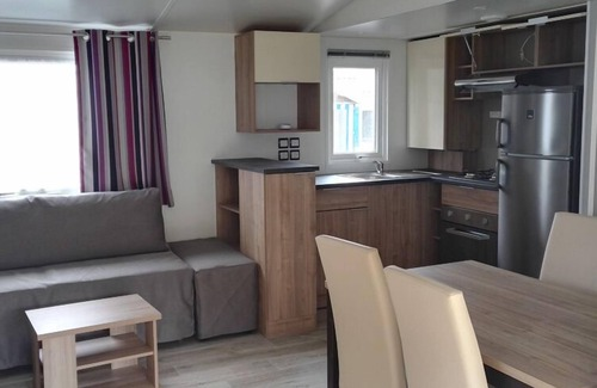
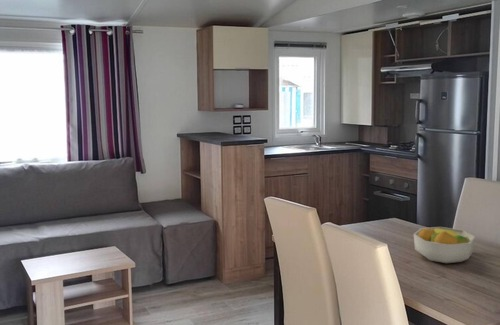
+ fruit bowl (443, 240)
